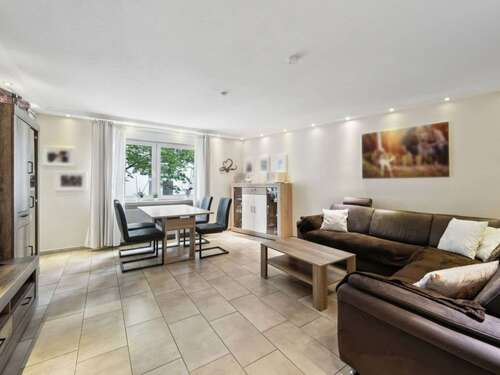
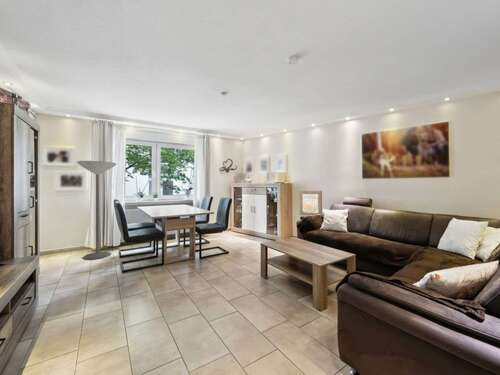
+ floor lamp (97, 209)
+ wall art (310, 203)
